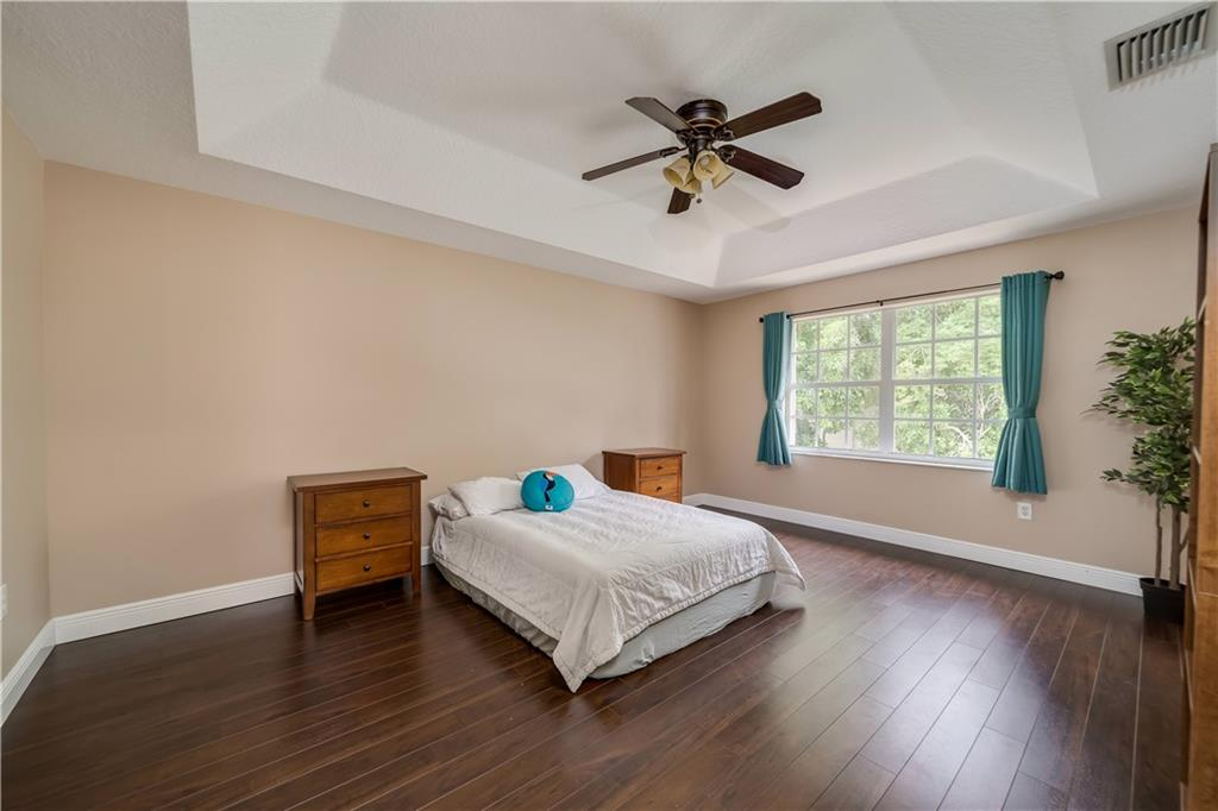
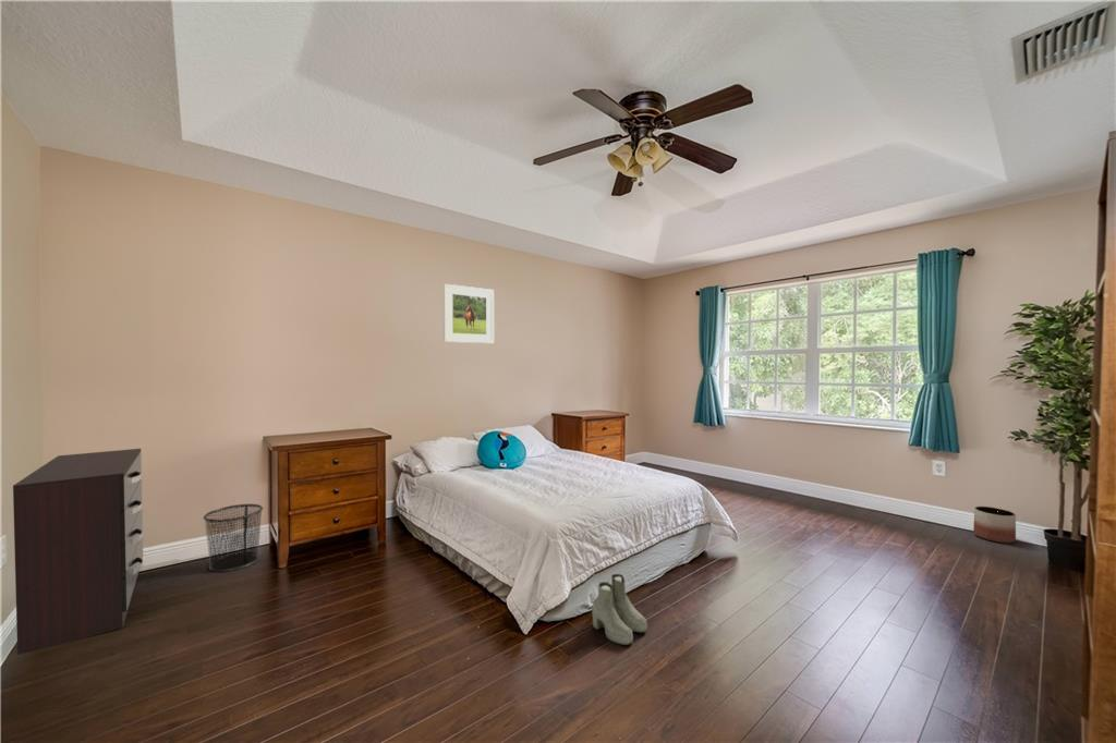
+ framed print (469, 315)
+ boots (618, 606)
+ dresser (94, 533)
+ waste bin (234, 536)
+ planter (994, 524)
